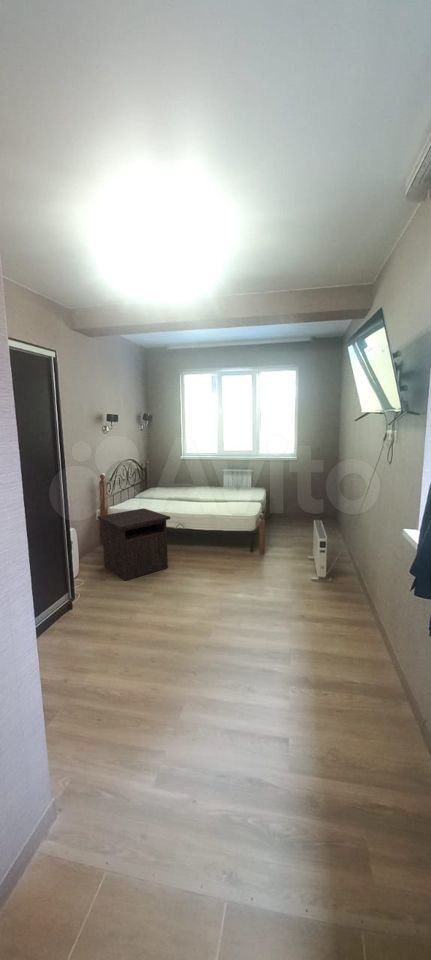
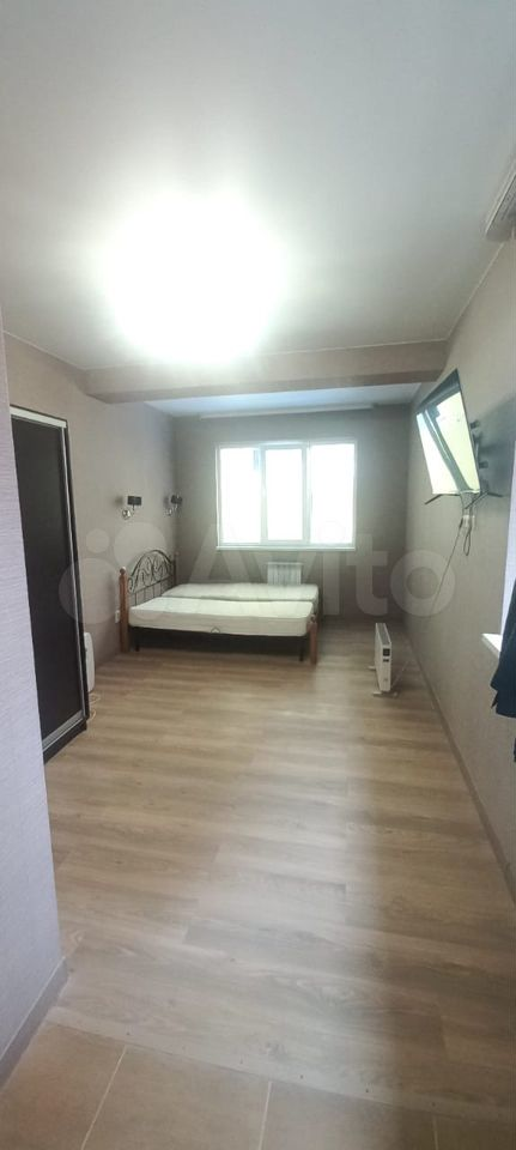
- nightstand (135, 542)
